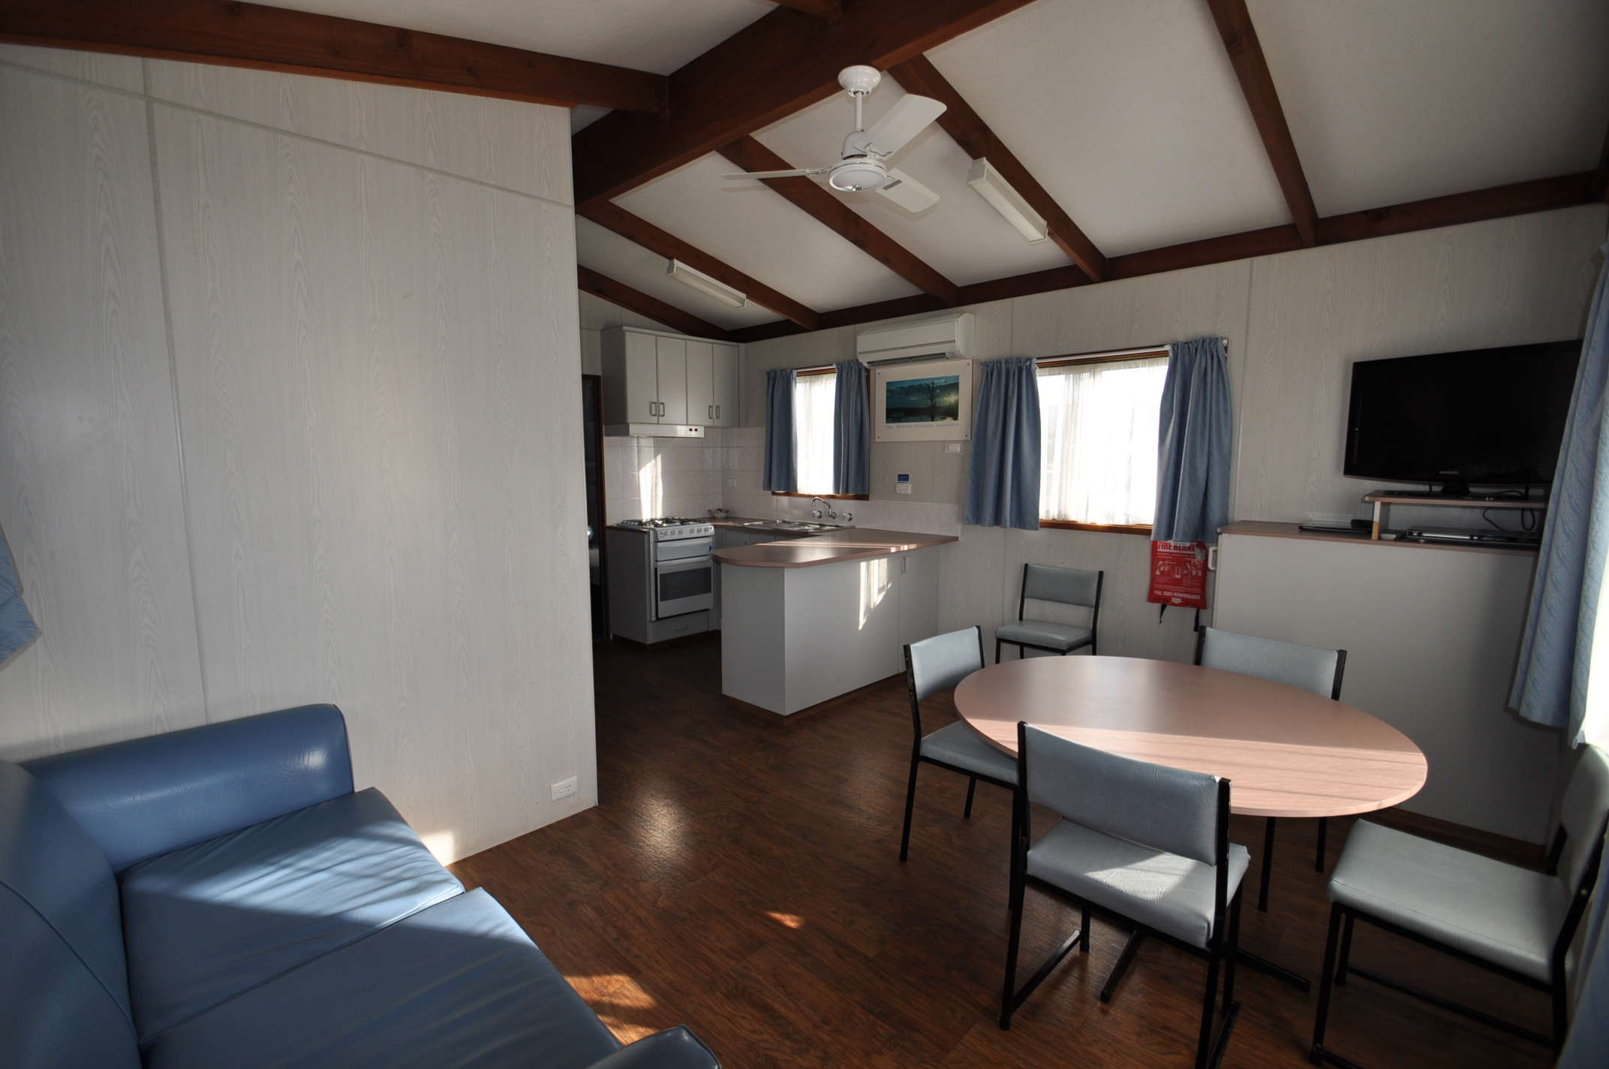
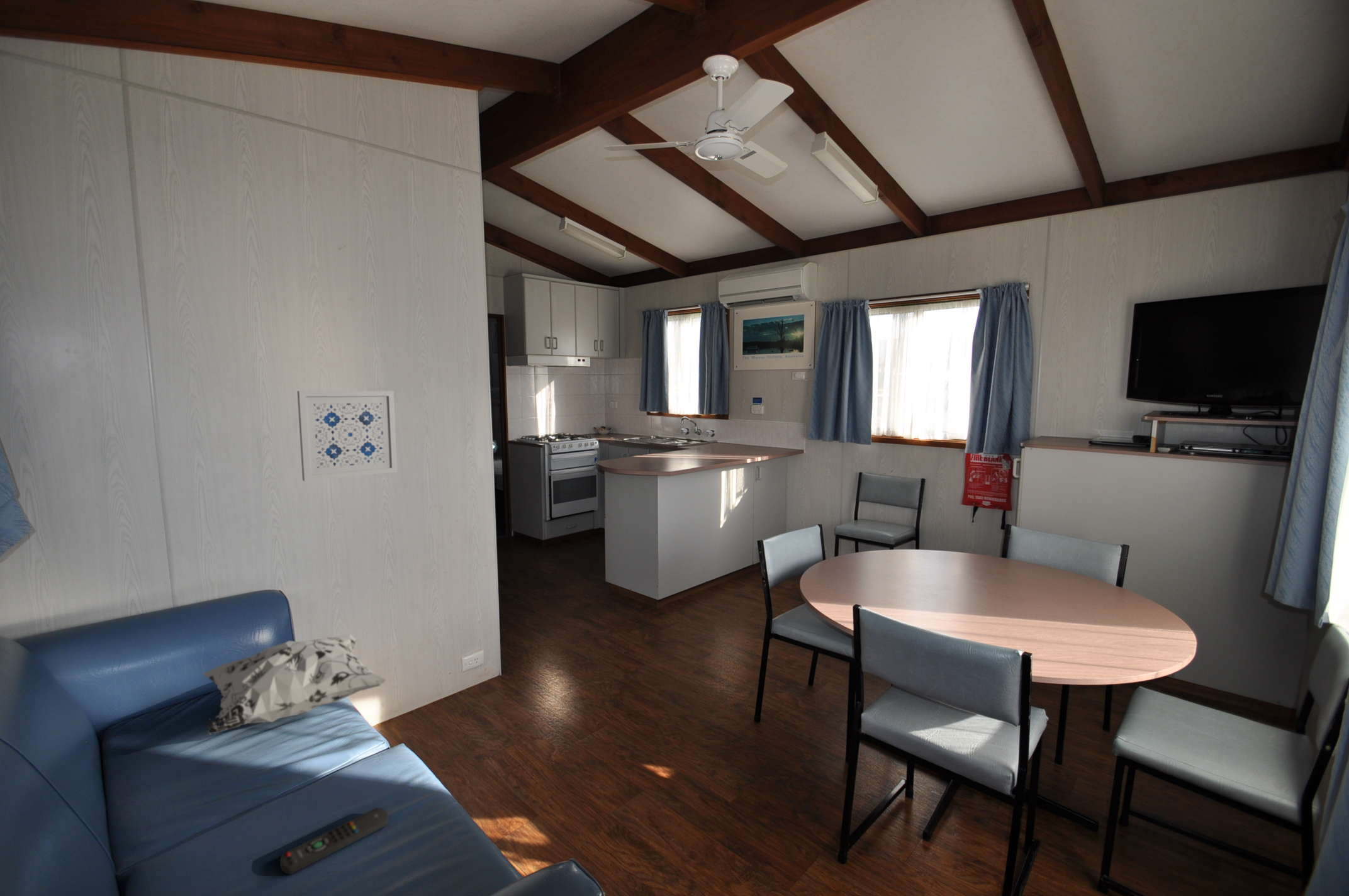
+ decorative pillow (293, 678)
+ remote control (337, 838)
+ wall art (350, 434)
